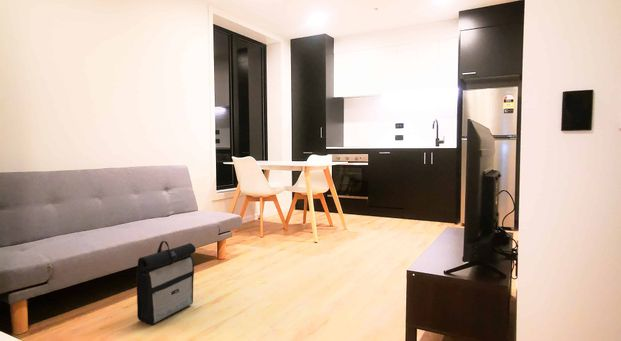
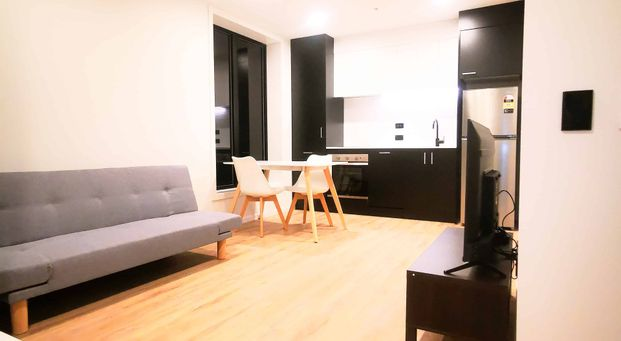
- backpack (166, 277)
